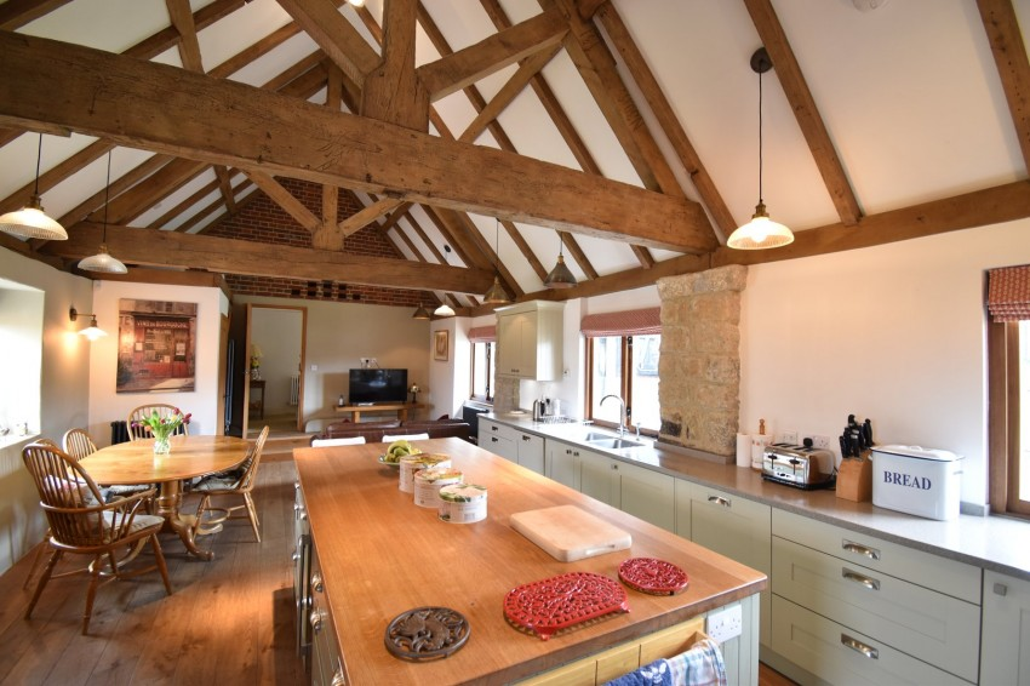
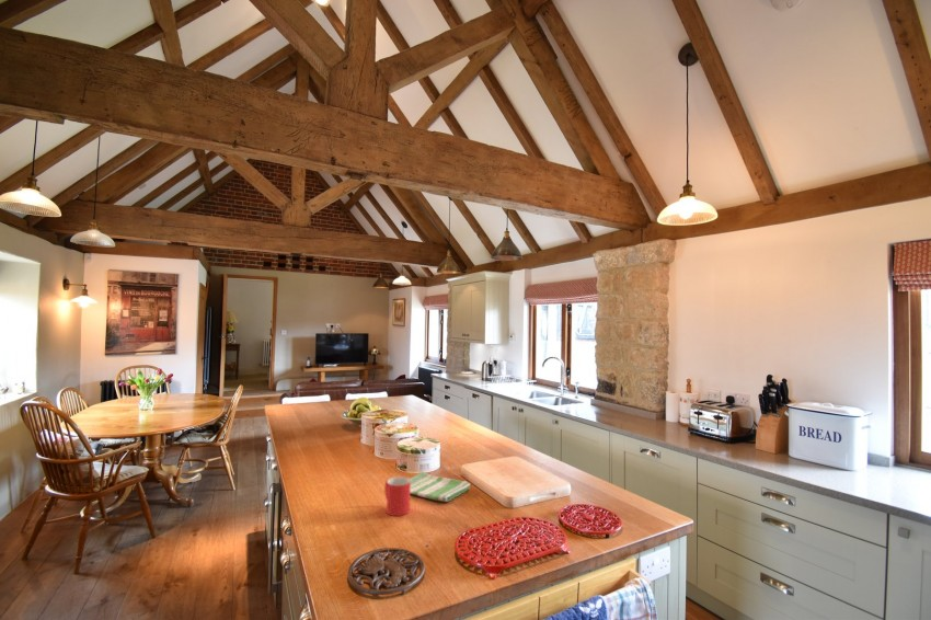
+ mug (394, 493)
+ dish towel (433, 485)
